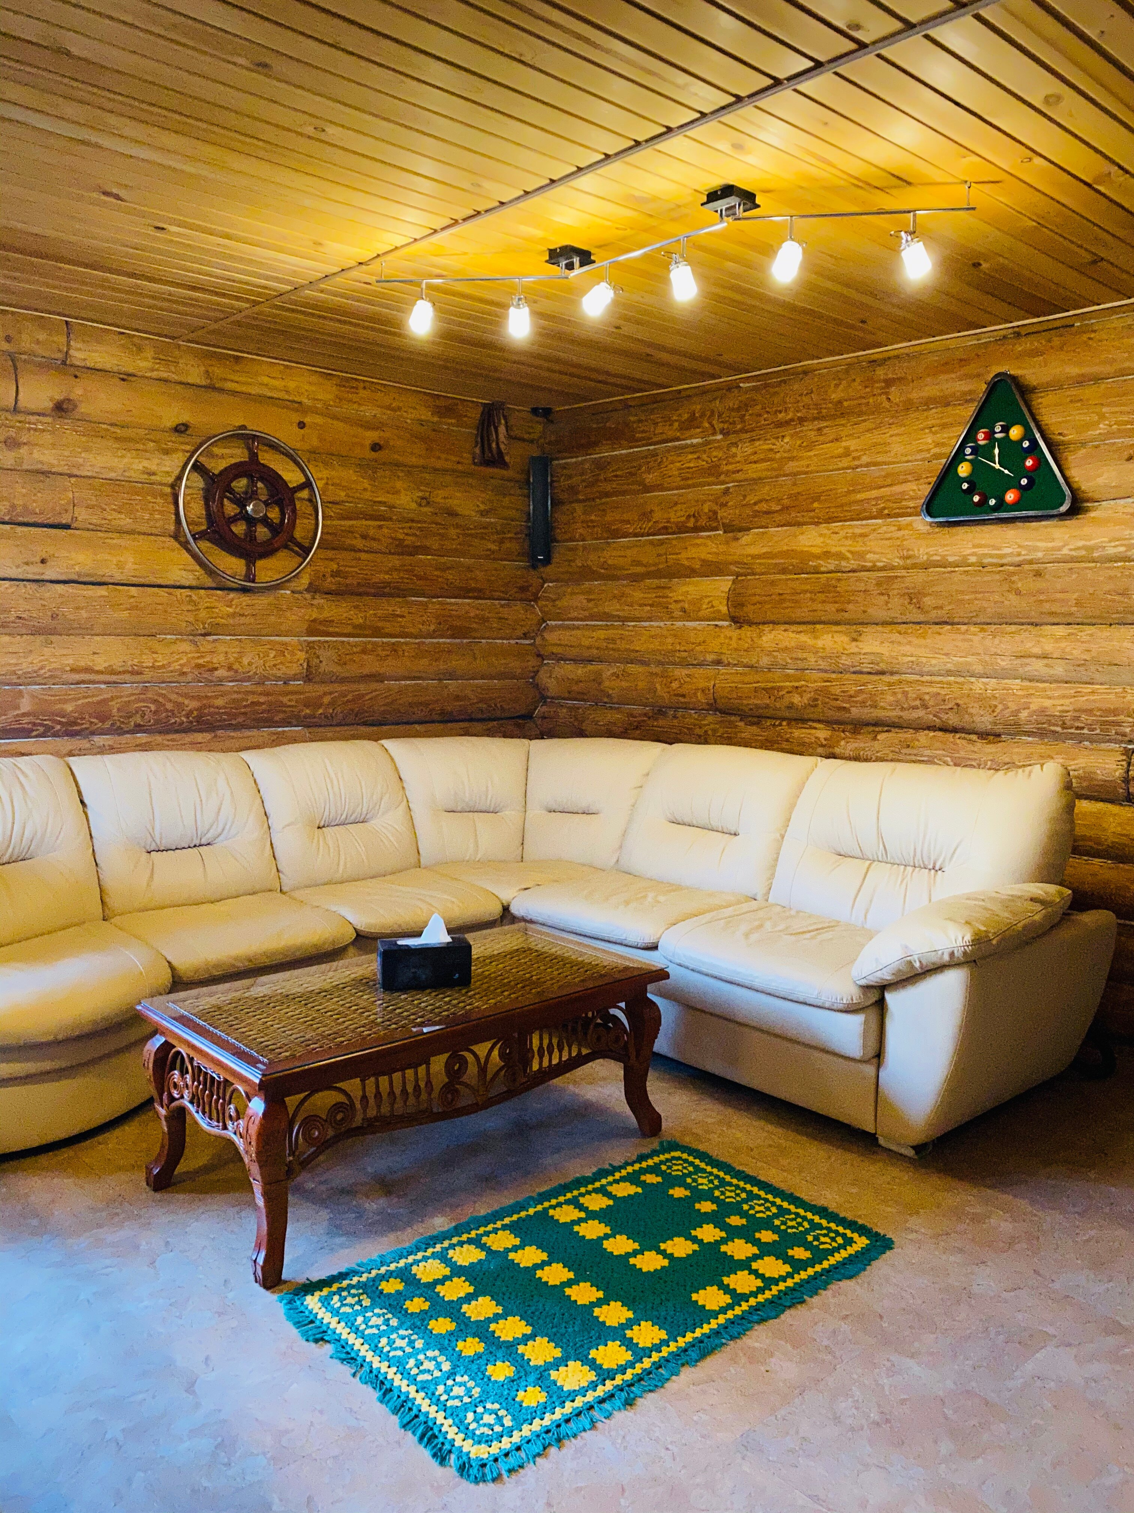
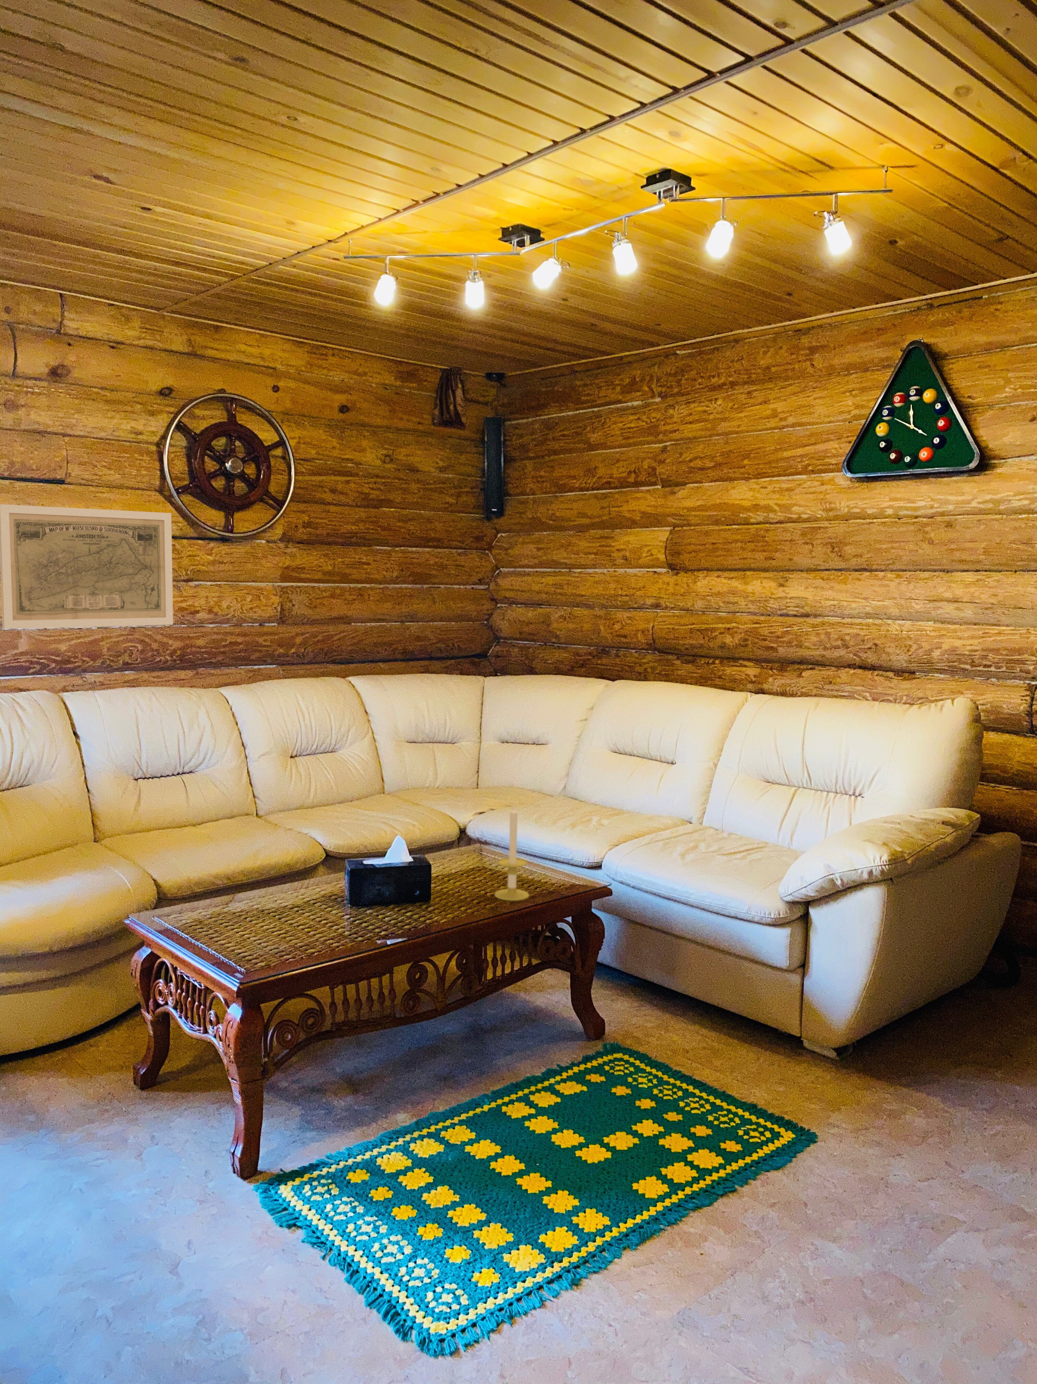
+ map (90, 568)
+ candle (513, 849)
